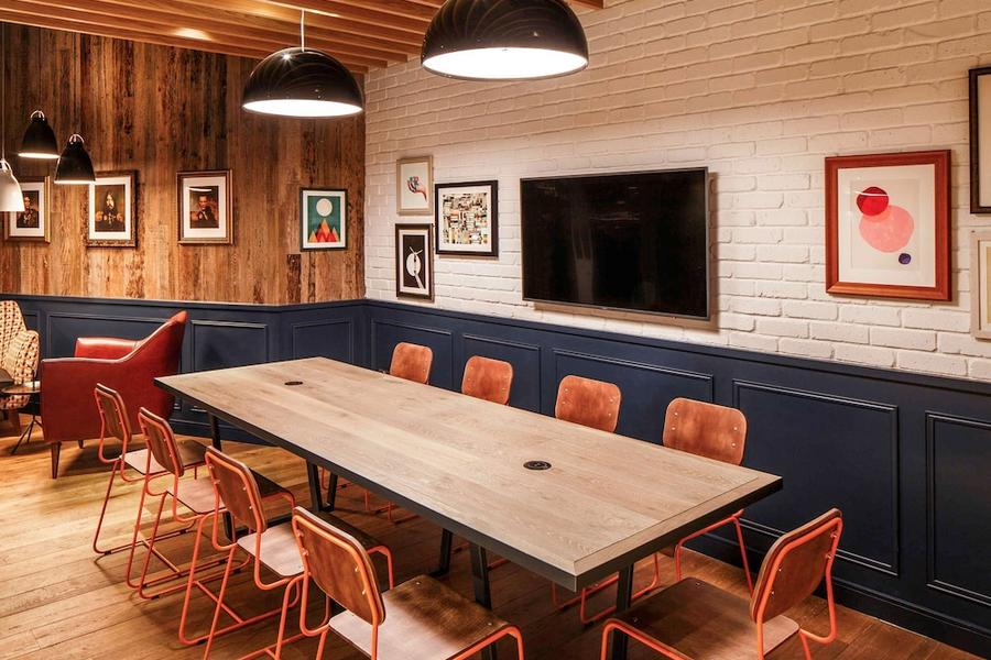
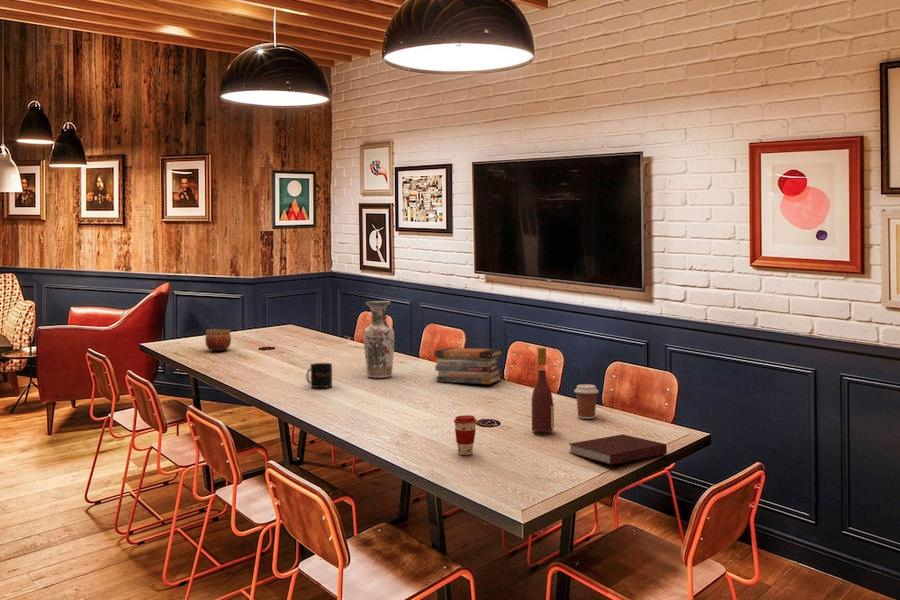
+ notebook (617, 448)
+ coffee cup (586, 401)
+ wine bottle (542, 390)
+ bowl (218, 340)
+ coffee cup (465, 435)
+ vase (378, 338)
+ book stack (468, 365)
+ mug (318, 375)
